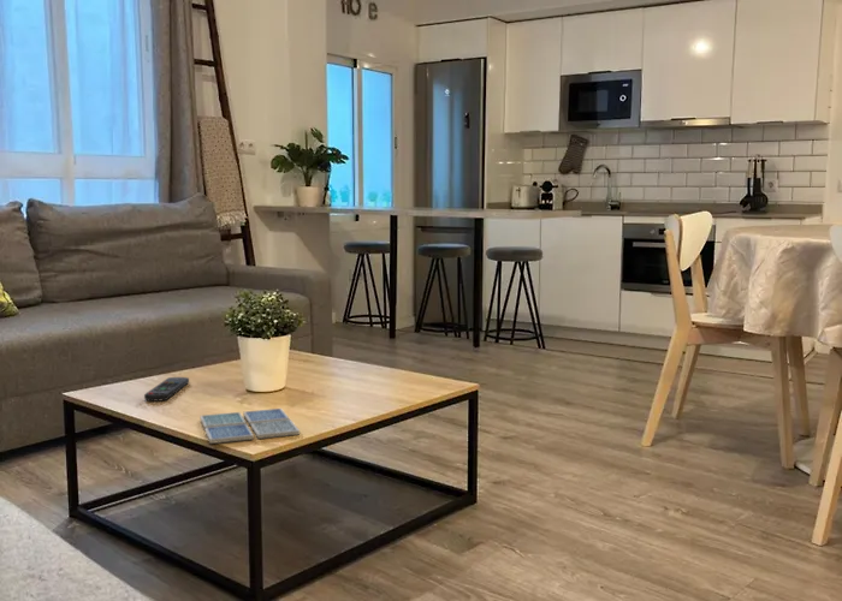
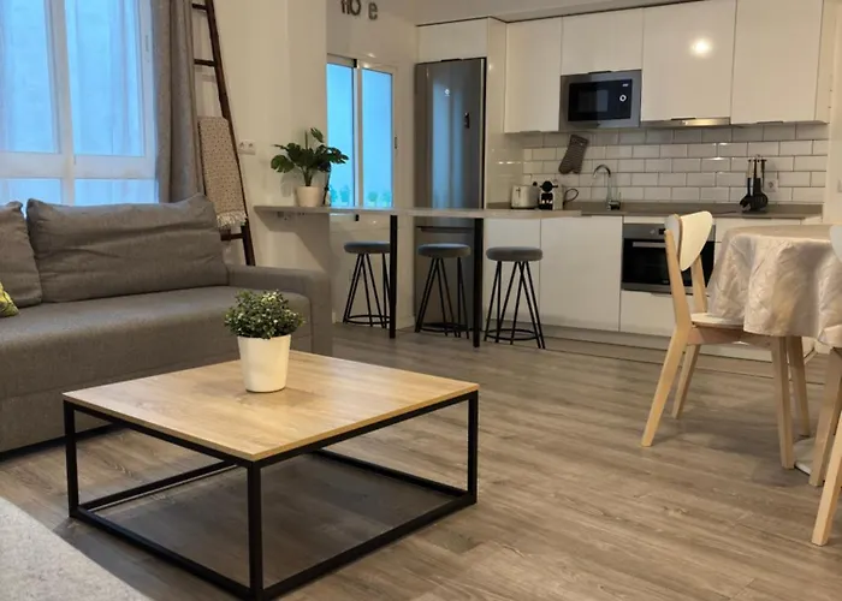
- drink coaster (247, 424)
- remote control (167, 387)
